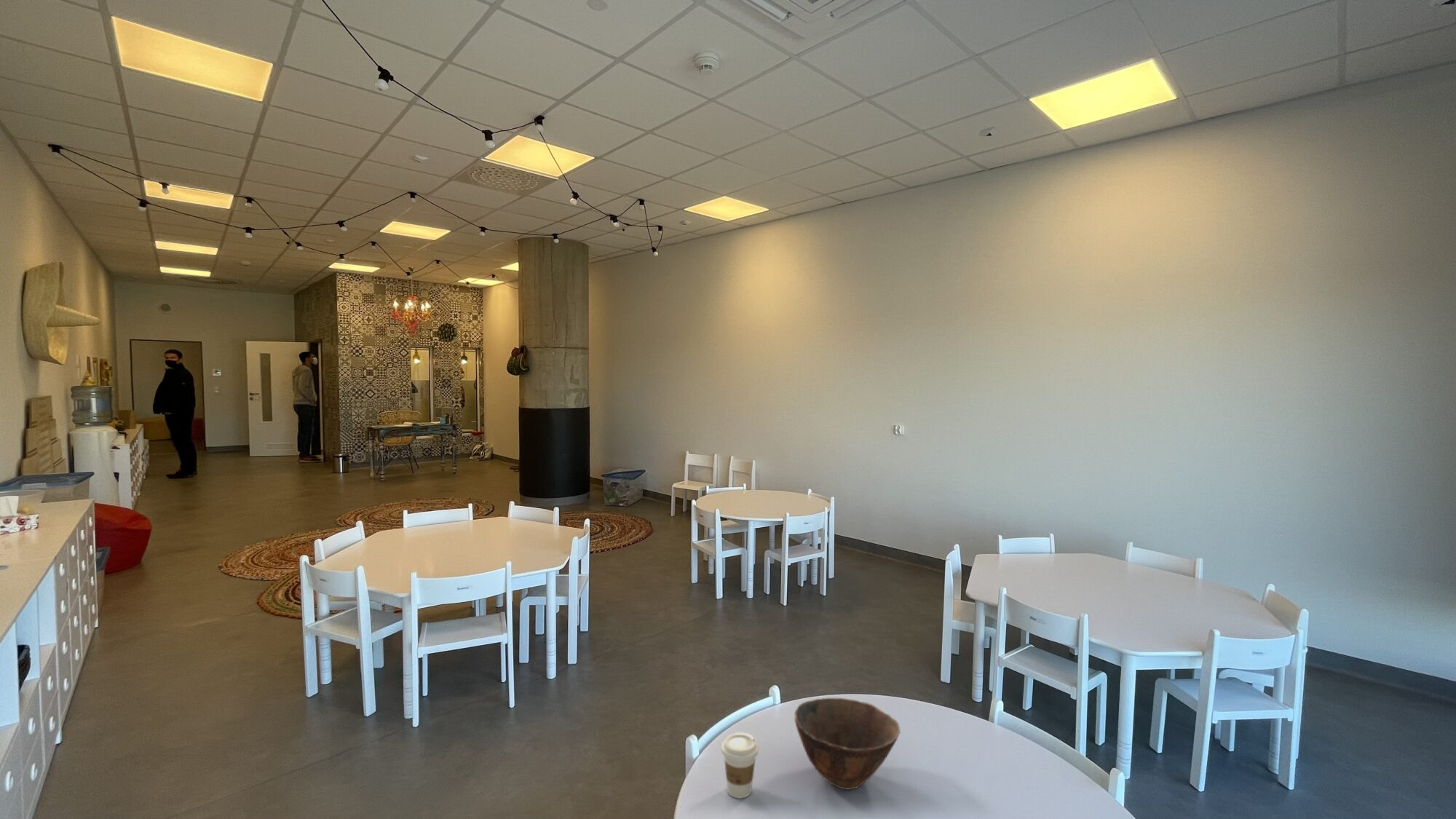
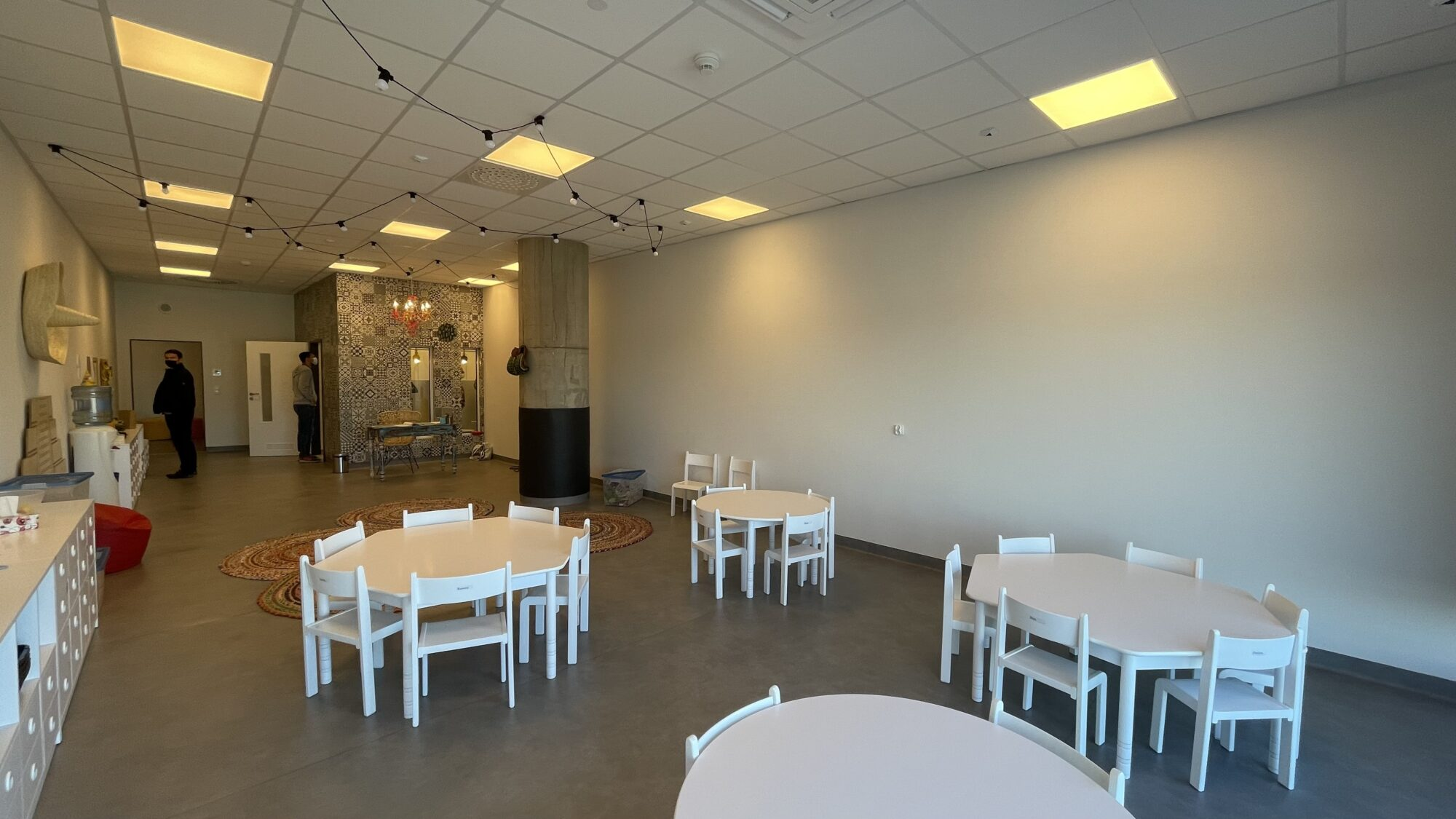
- bowl (844, 746)
- coffee cup (740, 765)
